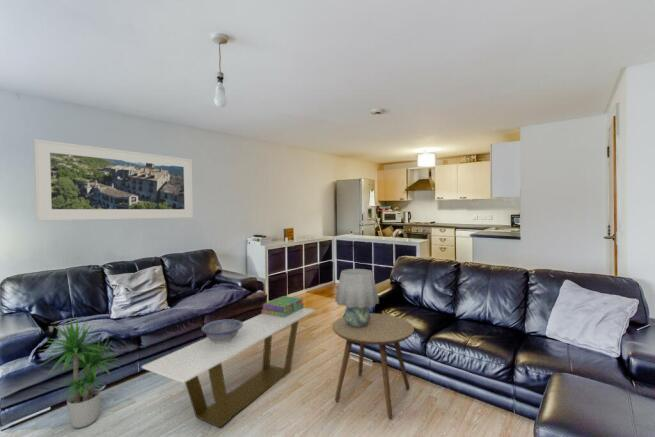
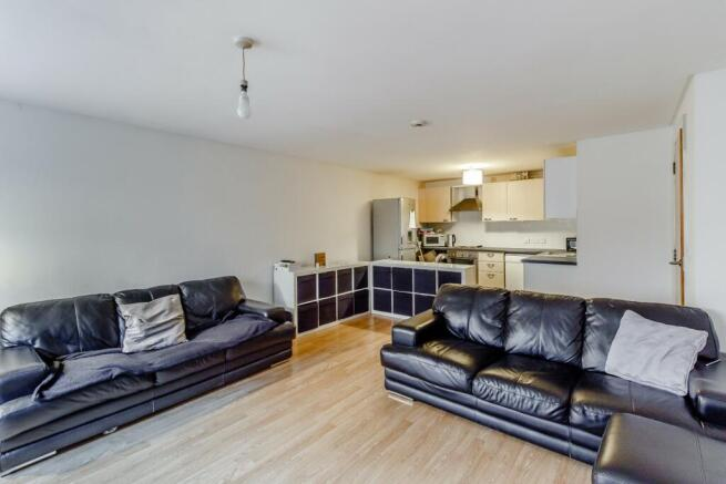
- table lamp (357, 297)
- potted plant (82, 370)
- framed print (126, 185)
- side table (381, 359)
- decorative bowl (222, 333)
- coffee table (242, 350)
- stack of books (283, 305)
